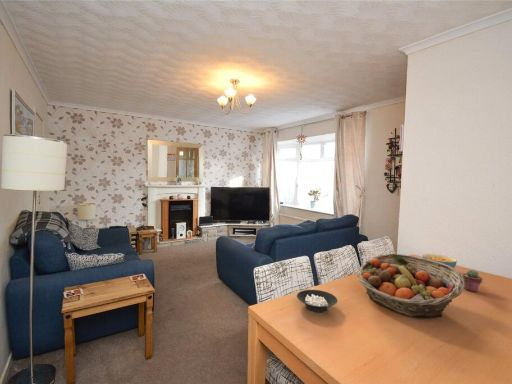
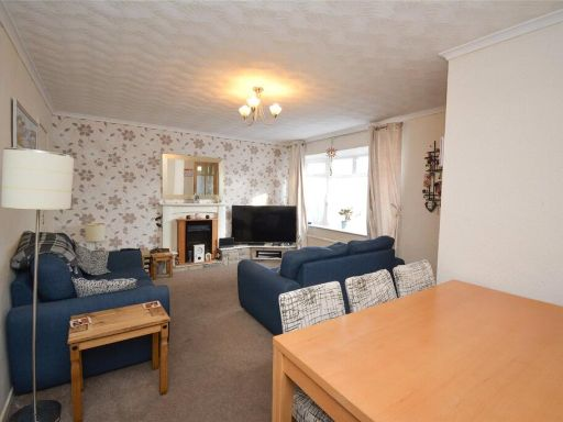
- fruit basket (405, 282)
- potted succulent (472, 280)
- cereal bowl (316, 302)
- cereal bowl (440, 262)
